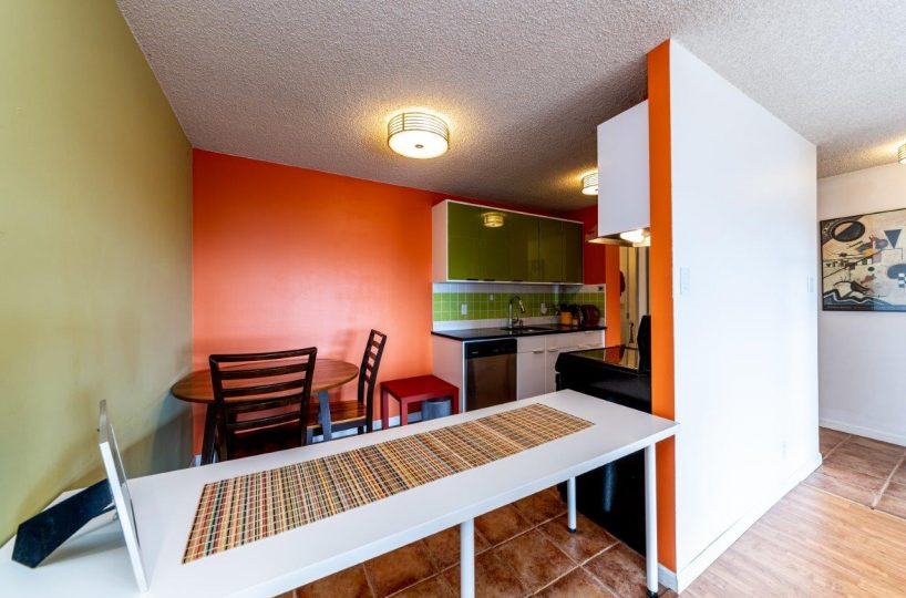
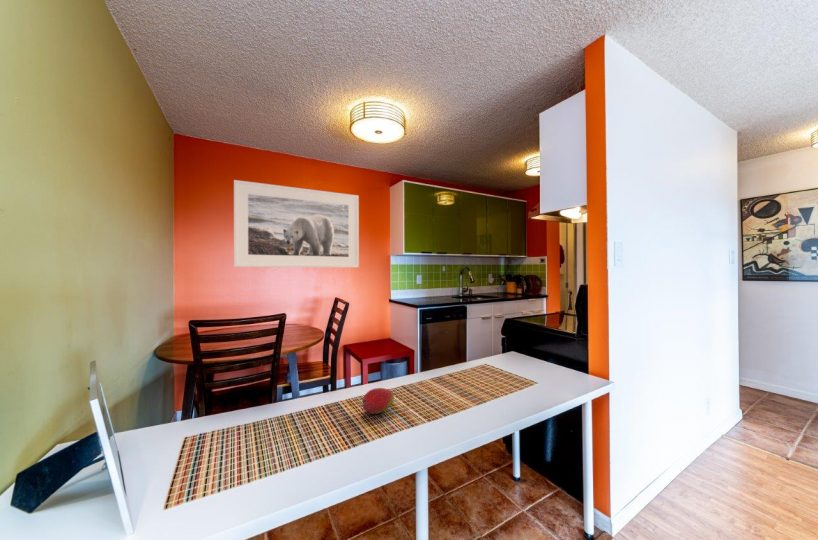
+ fruit (378, 399)
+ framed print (302, 227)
